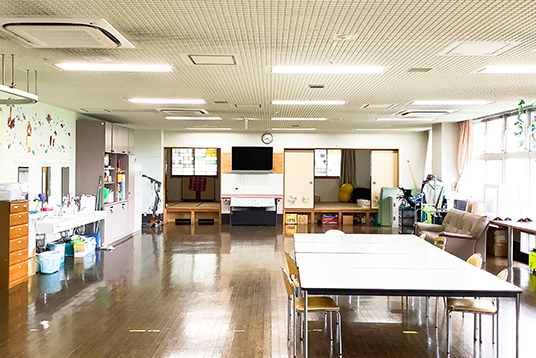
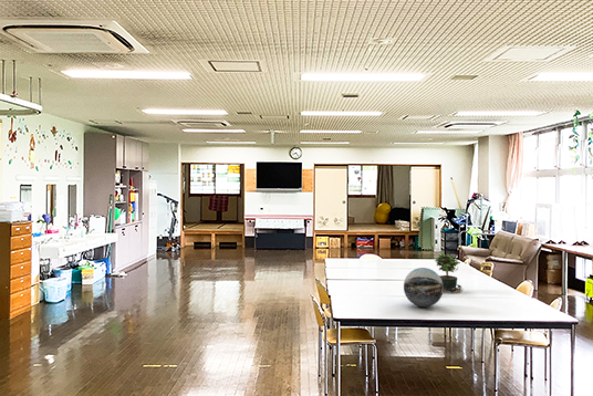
+ potted plant (447, 271)
+ decorative orb (423, 286)
